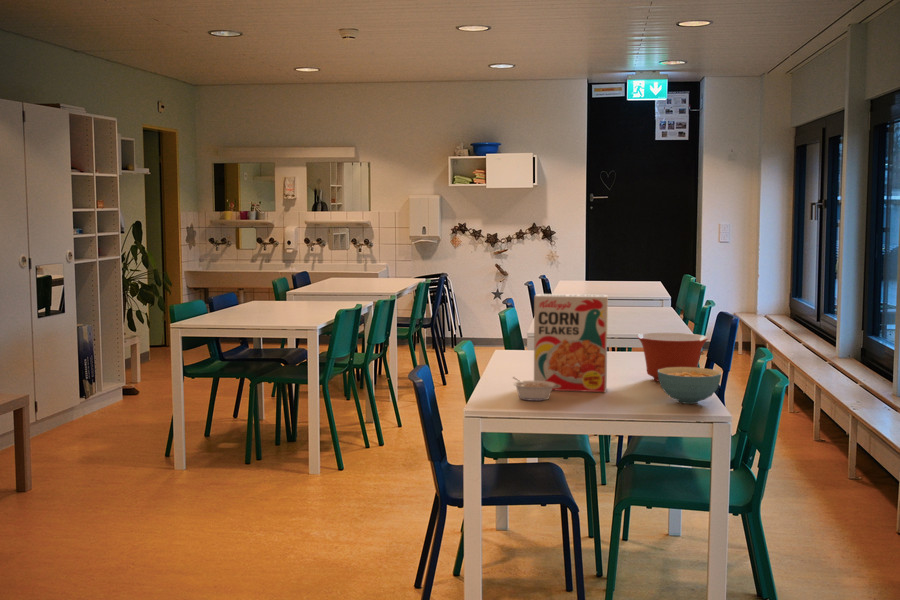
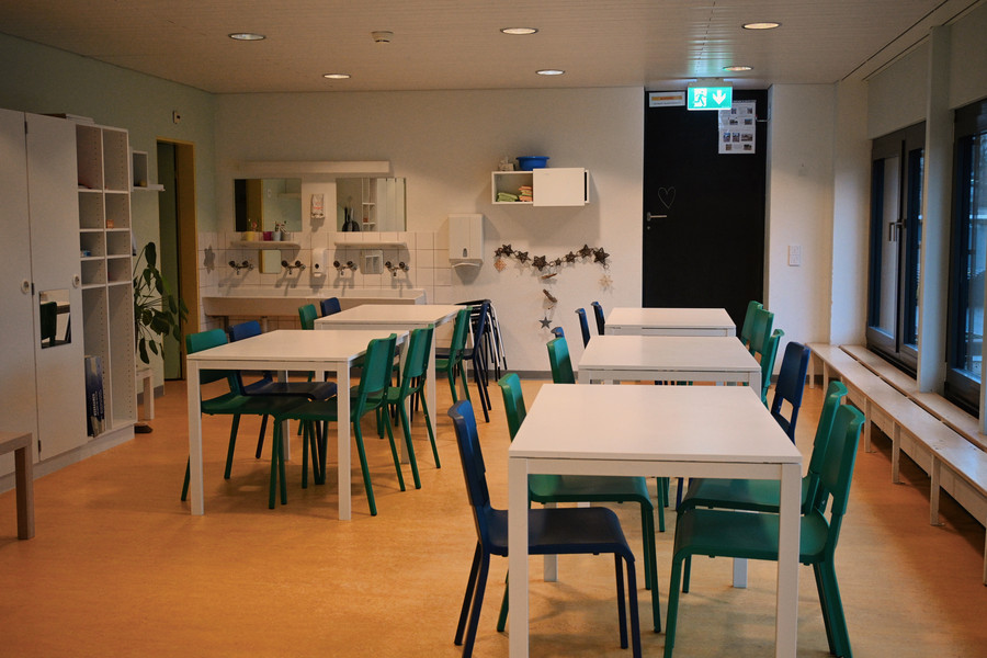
- mixing bowl (671, 358)
- cereal bowl (688, 386)
- cereal box (570, 342)
- legume (532, 389)
